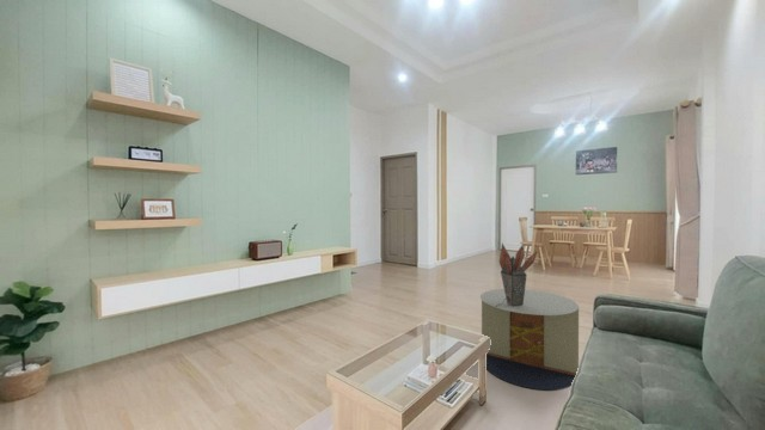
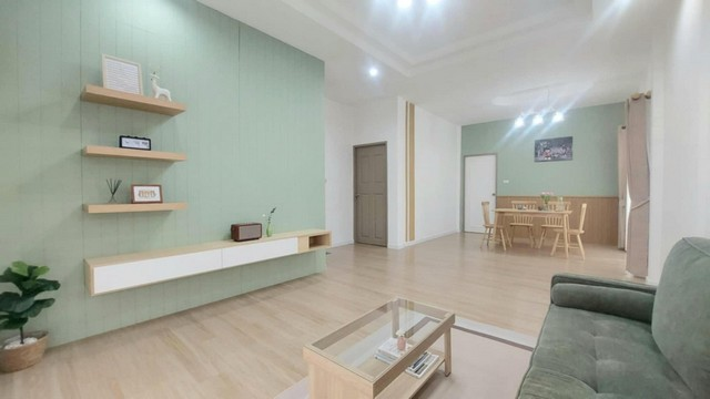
- side table (526, 332)
- table lamp (512, 274)
